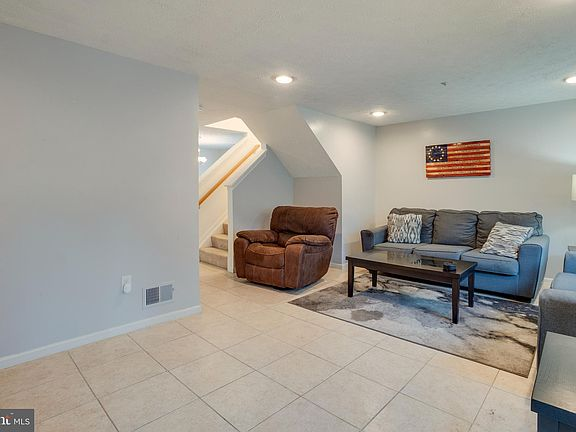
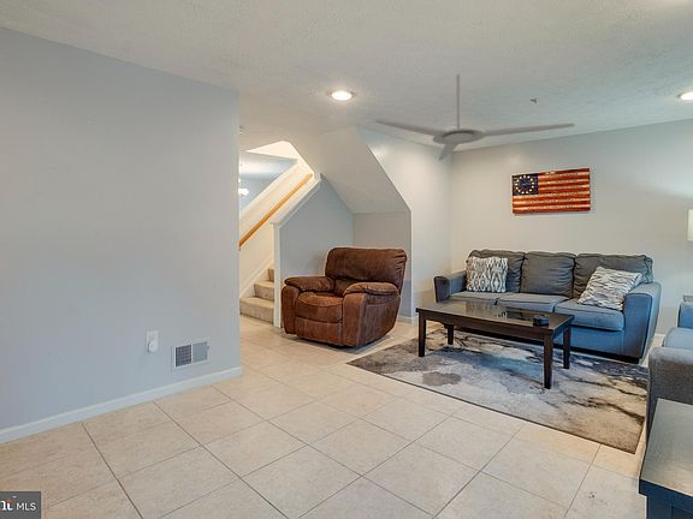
+ ceiling fan (460, 108)
